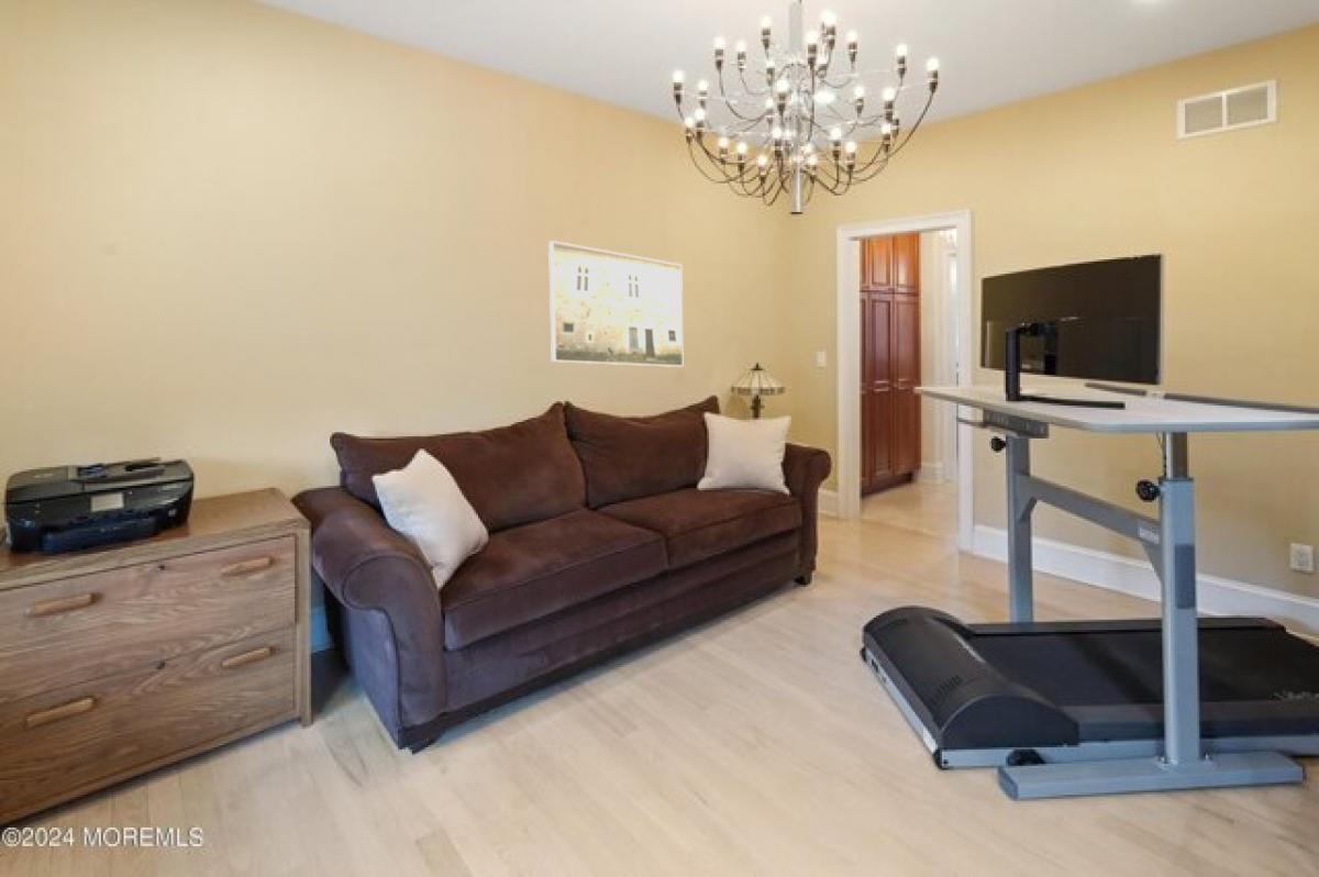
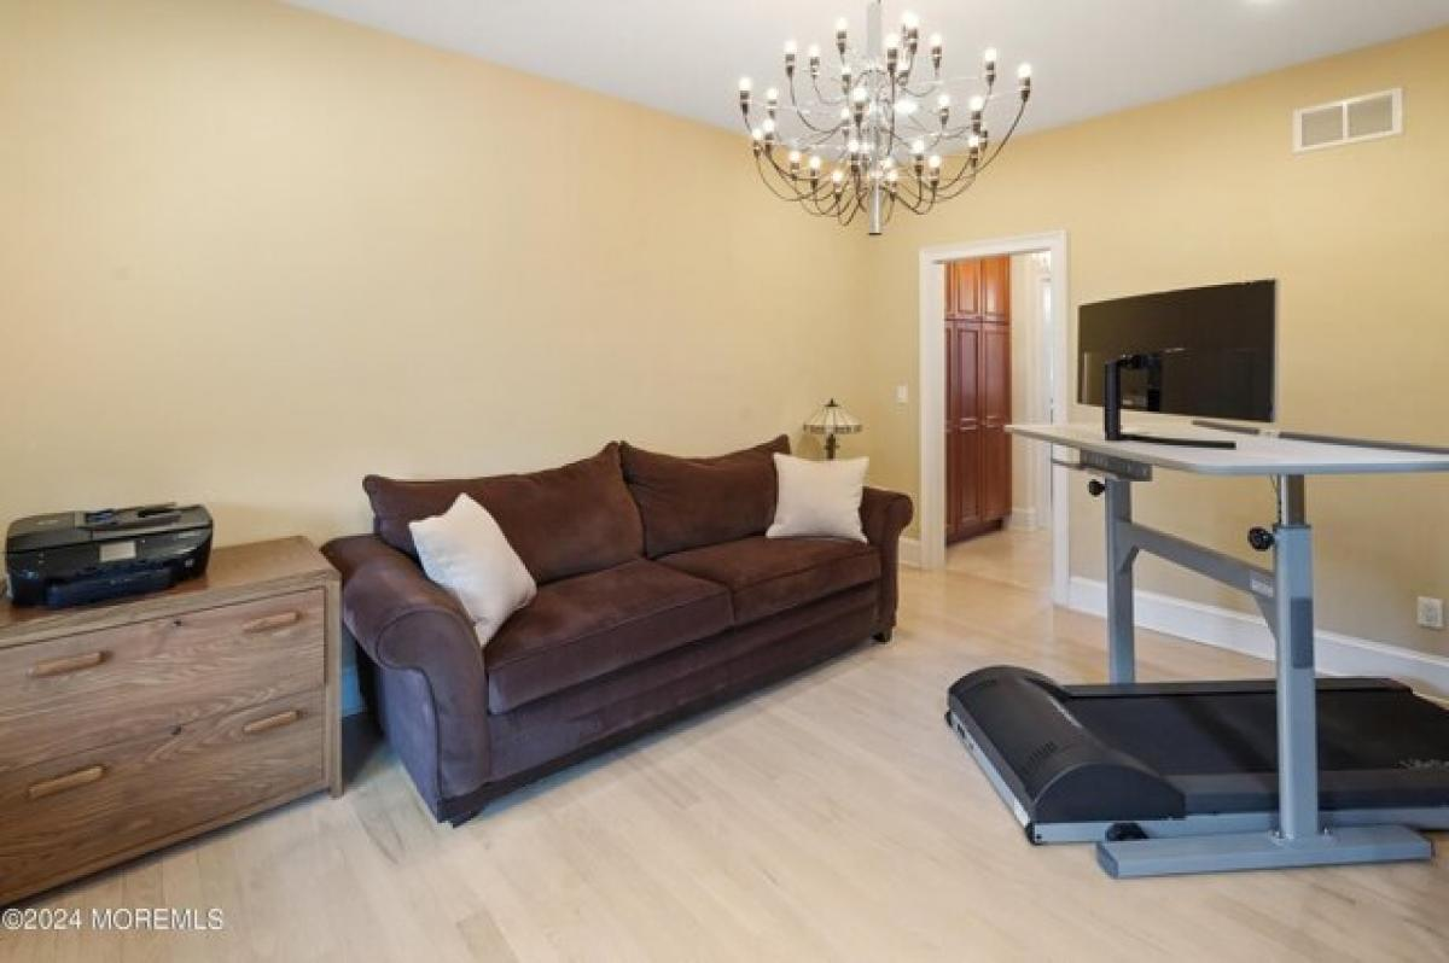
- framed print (621, 309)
